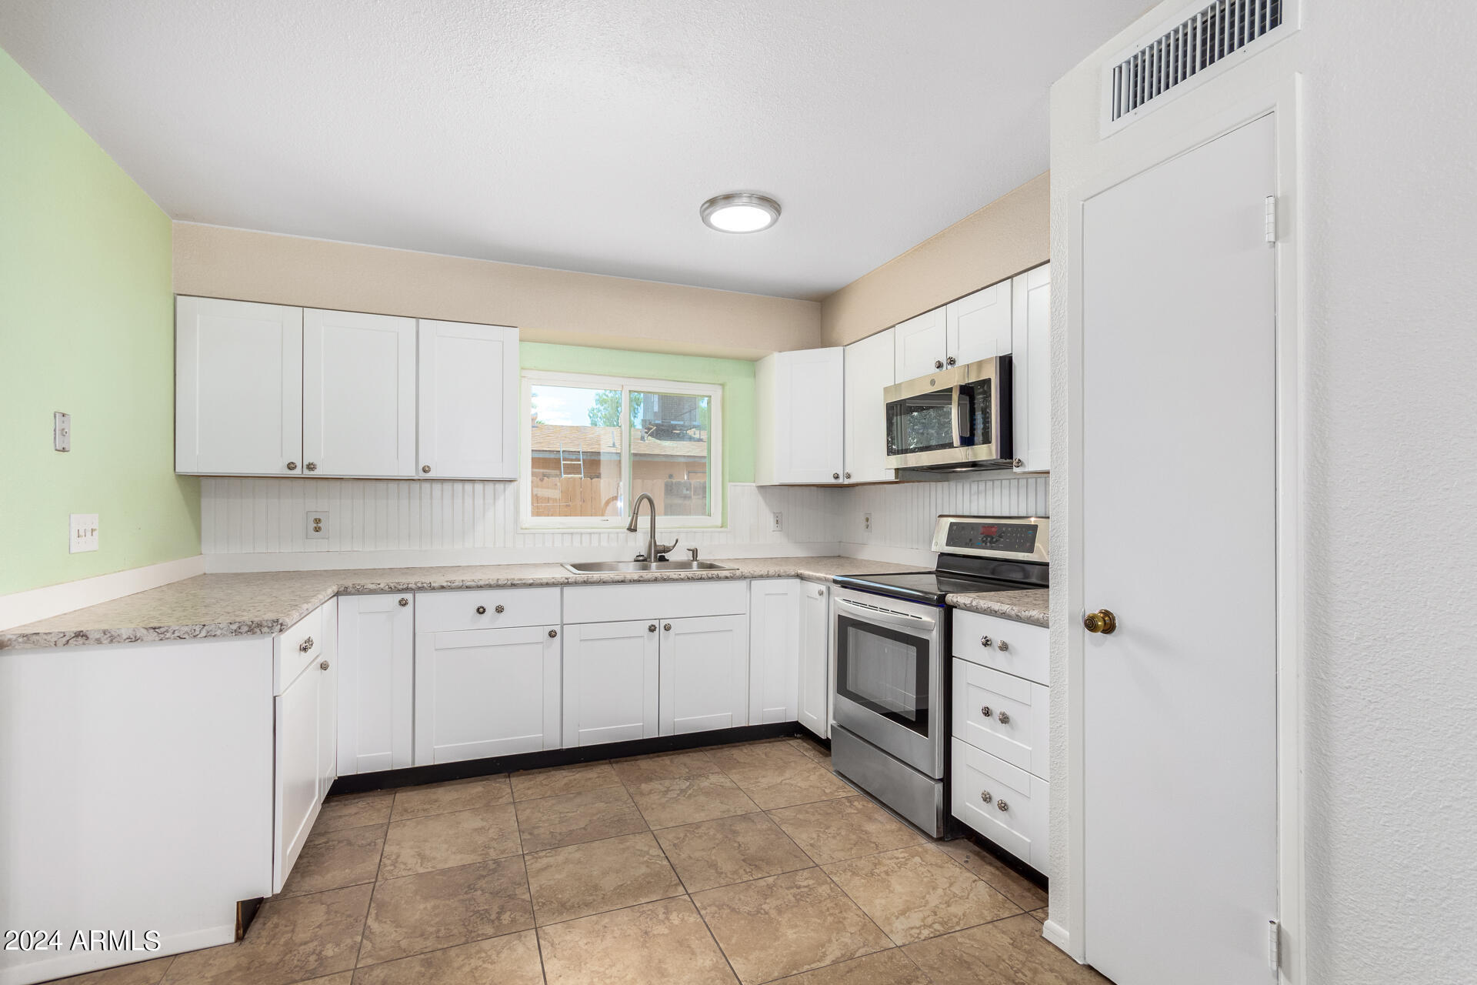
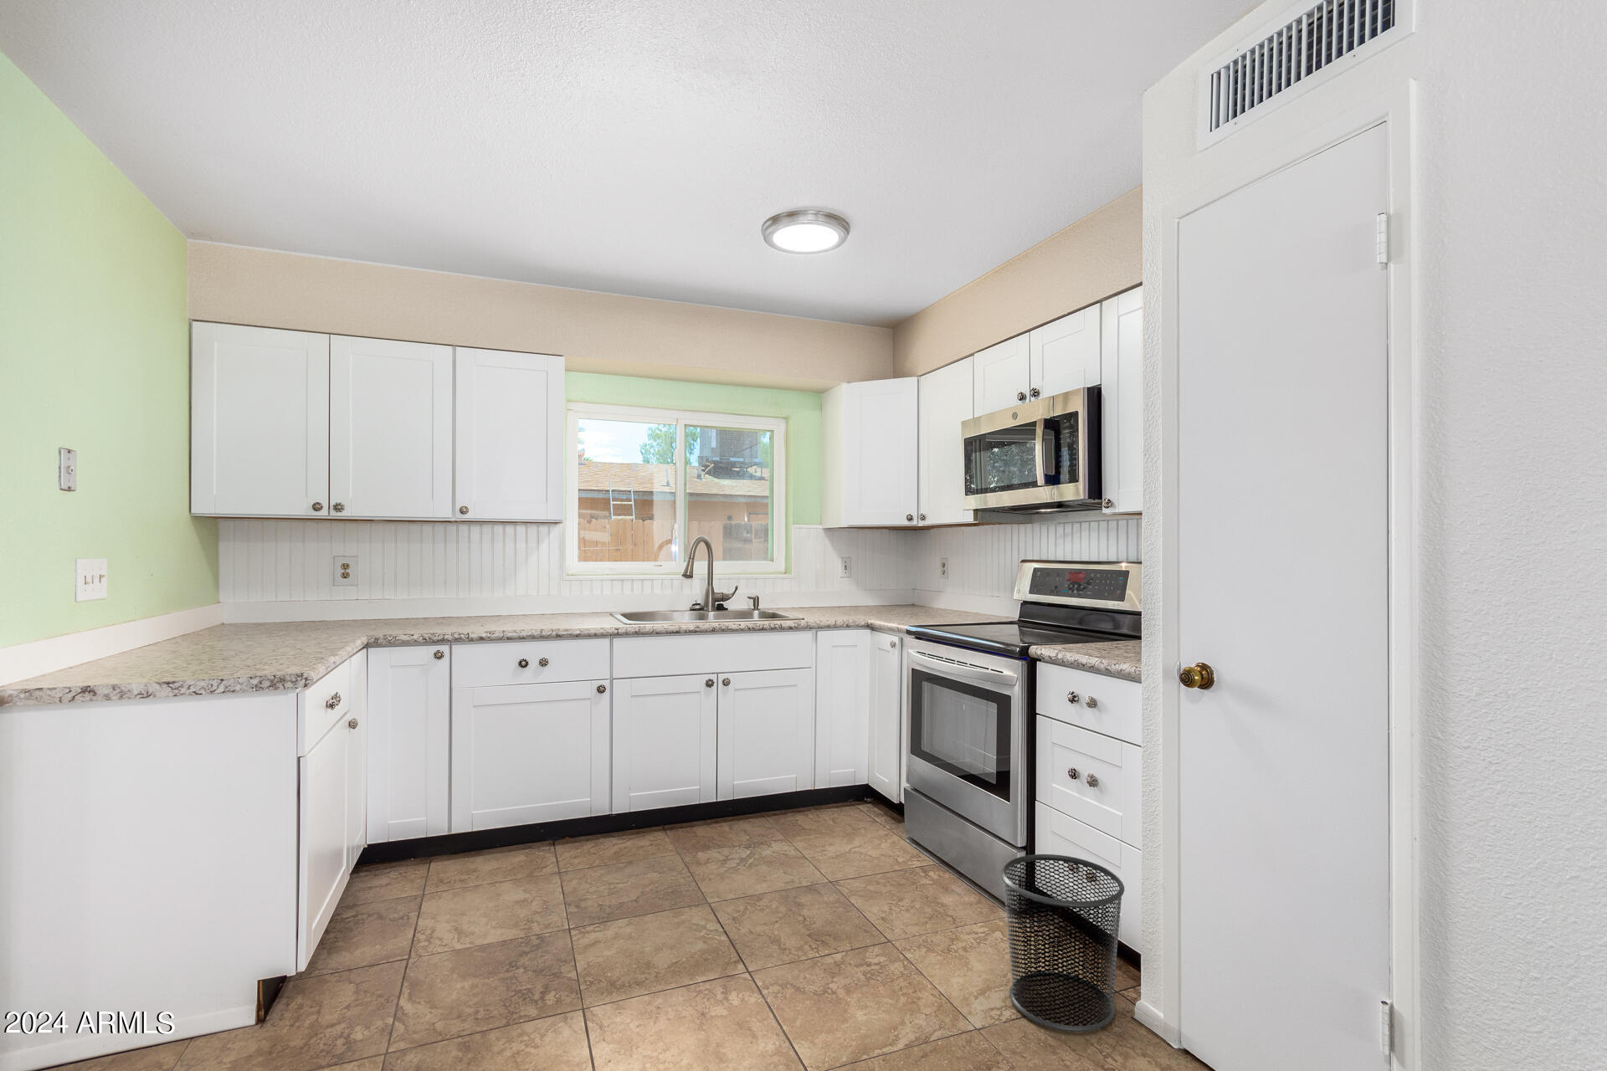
+ waste bin (1061, 940)
